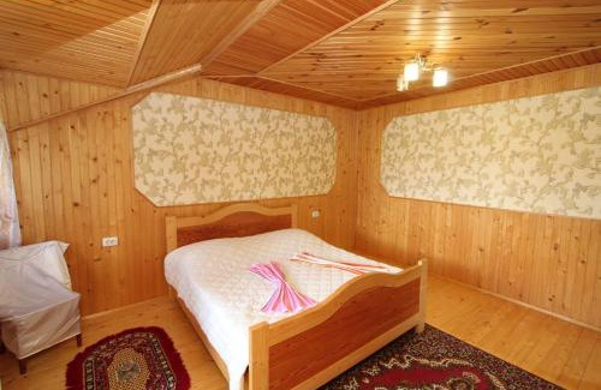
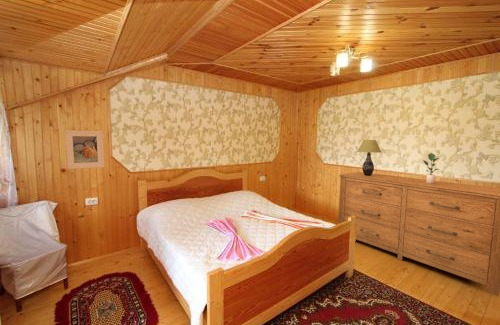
+ table lamp (368, 157)
+ dresser (409, 218)
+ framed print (85, 149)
+ potted plant (430, 168)
